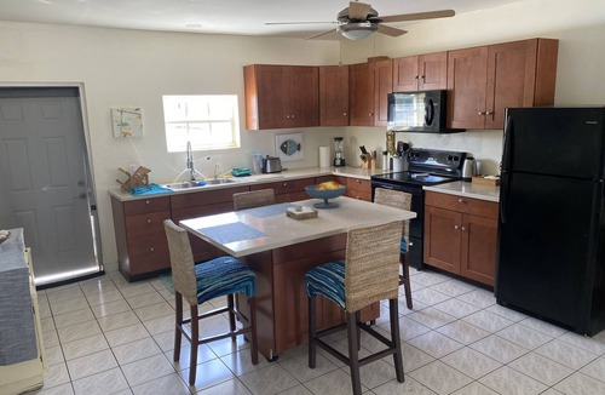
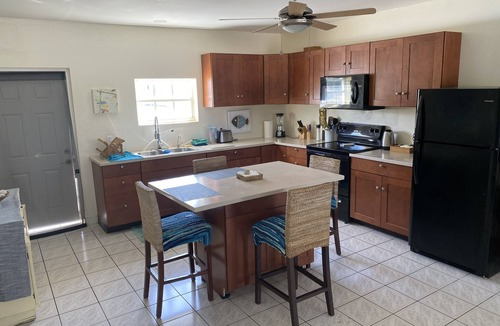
- fruit bowl (325, 193)
